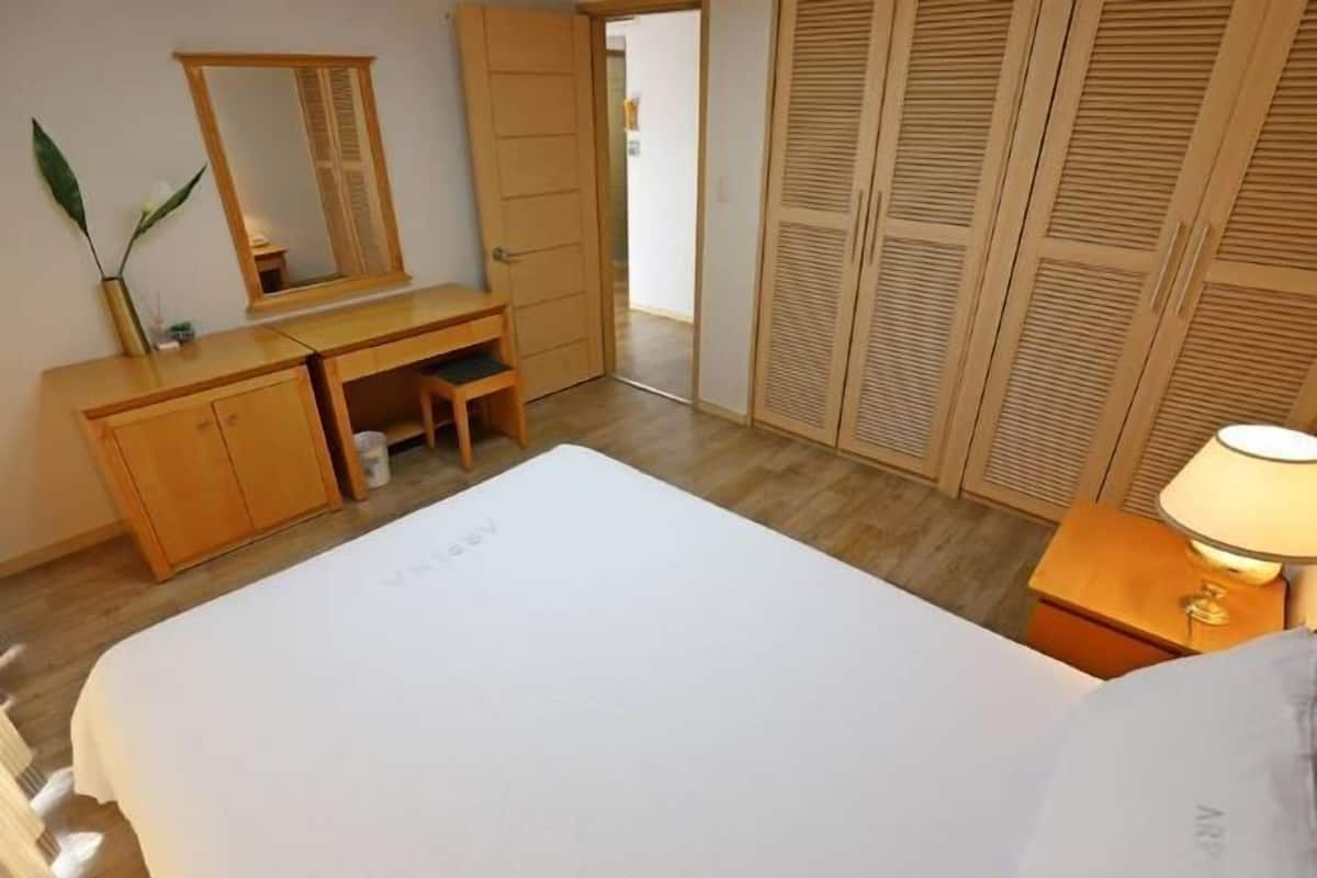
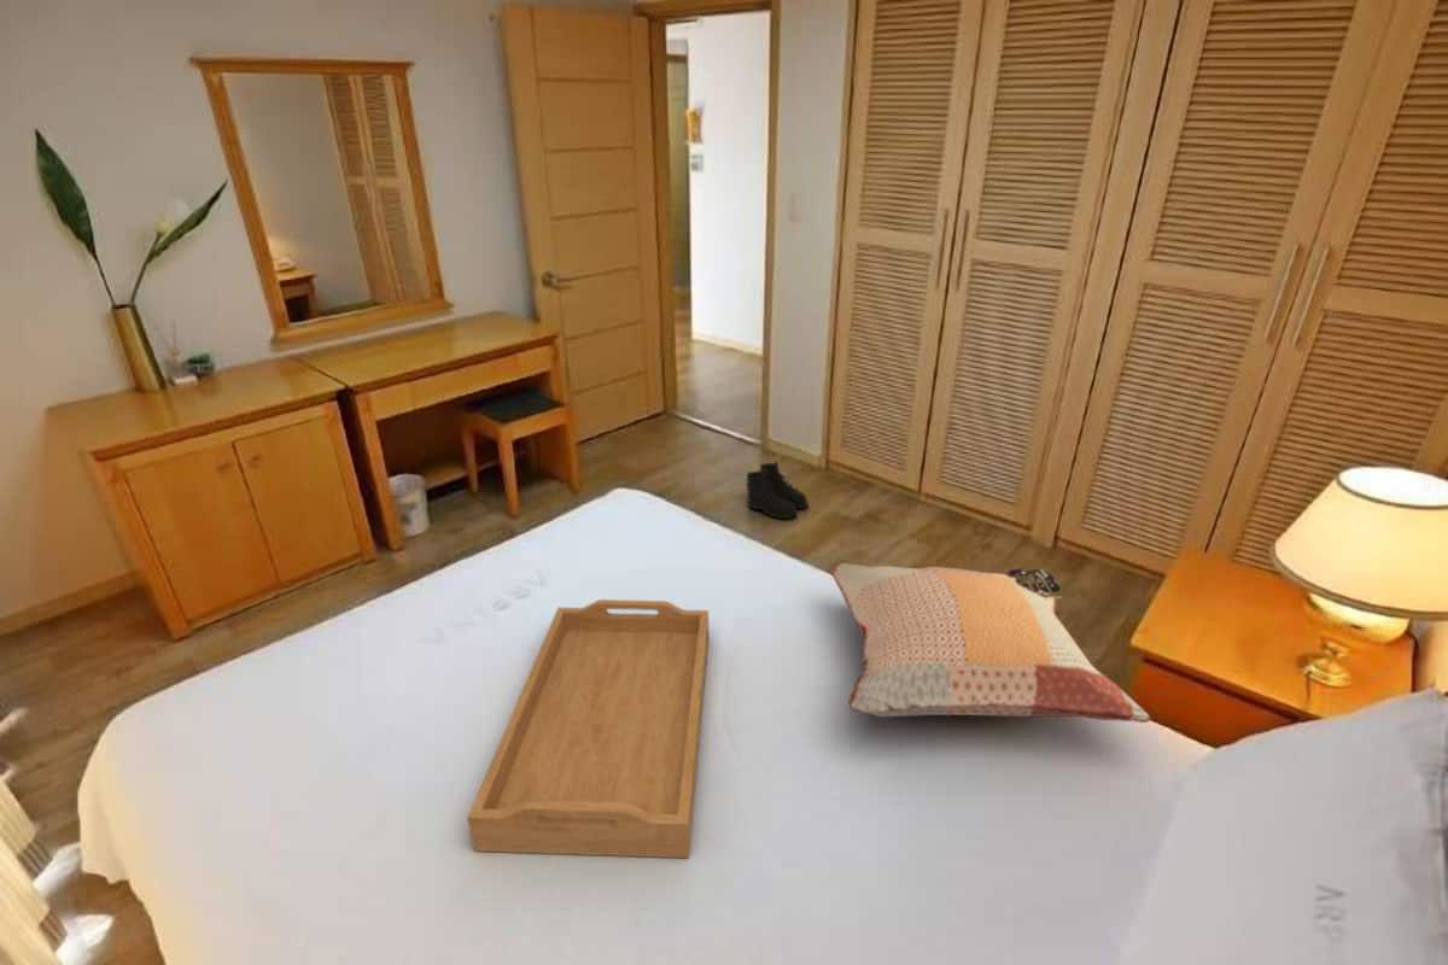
+ boots (777, 486)
+ decorative pillow (964, 630)
+ serving tray (611, 704)
